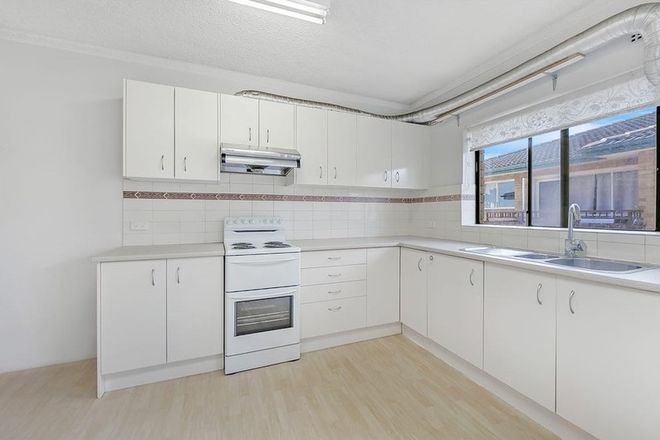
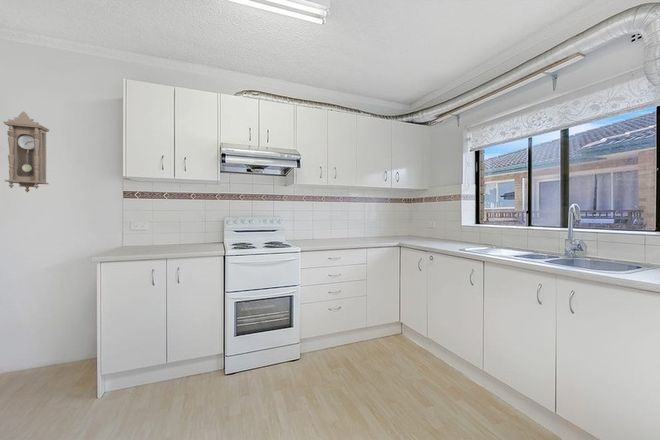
+ pendulum clock (27, 153)
